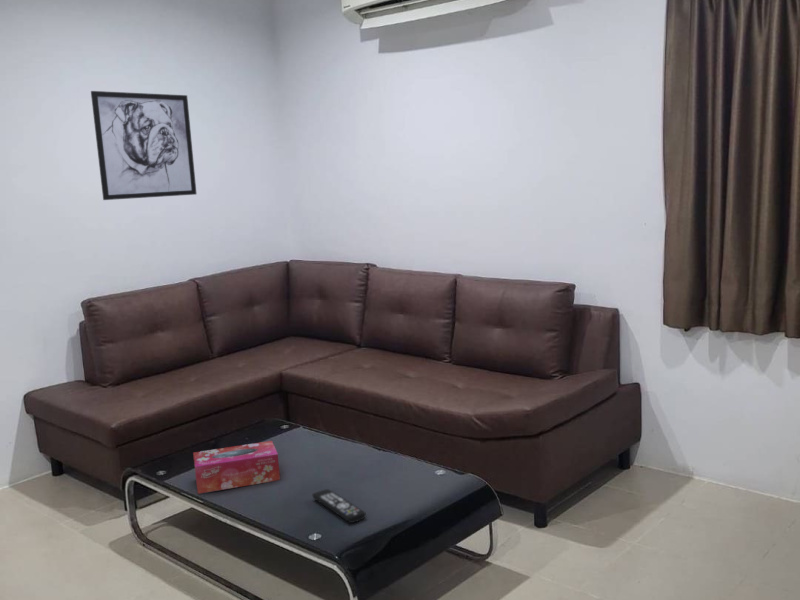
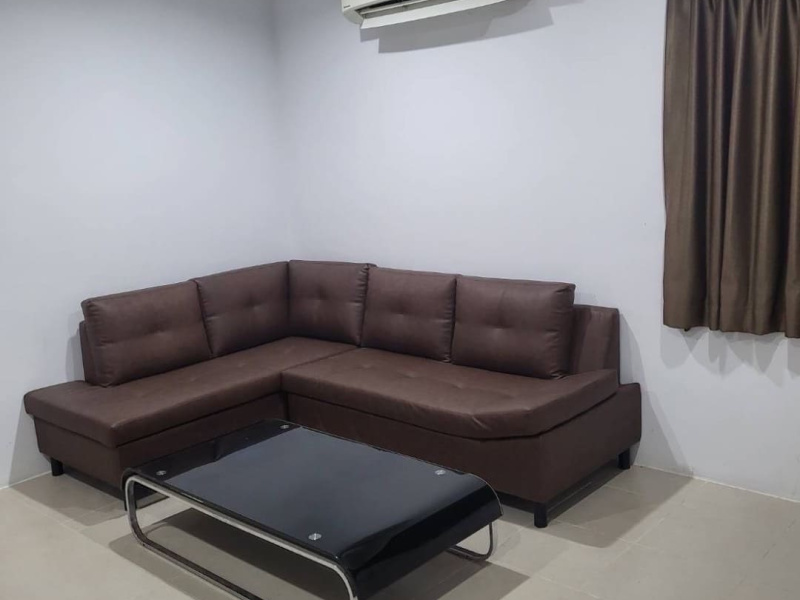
- remote control (338, 505)
- tissue box (236, 466)
- wall art (146, 145)
